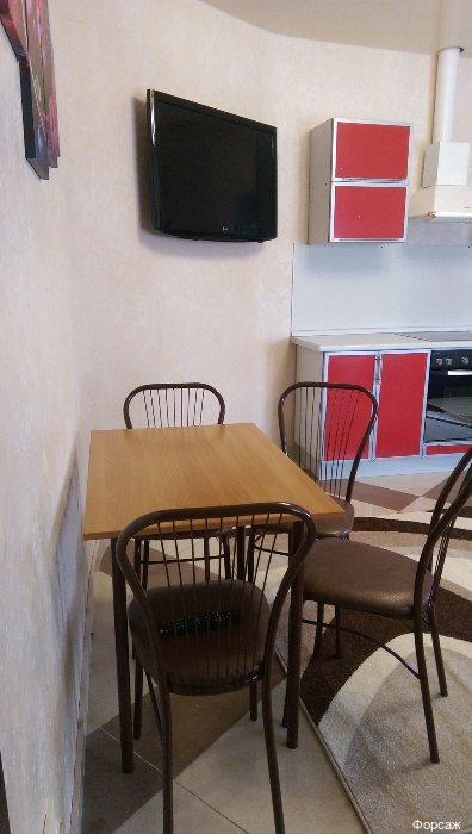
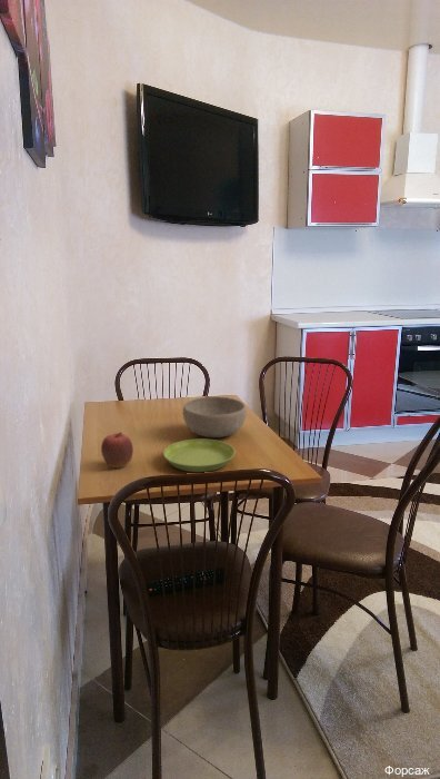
+ apple (117, 448)
+ saucer (199, 455)
+ bowl (214, 418)
